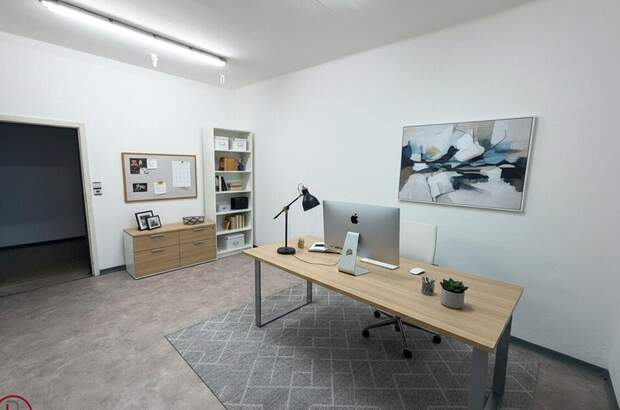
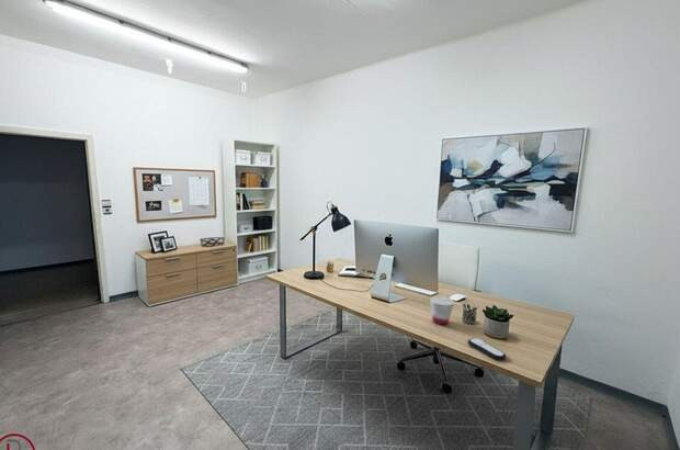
+ remote control (486, 348)
+ cup (441, 311)
